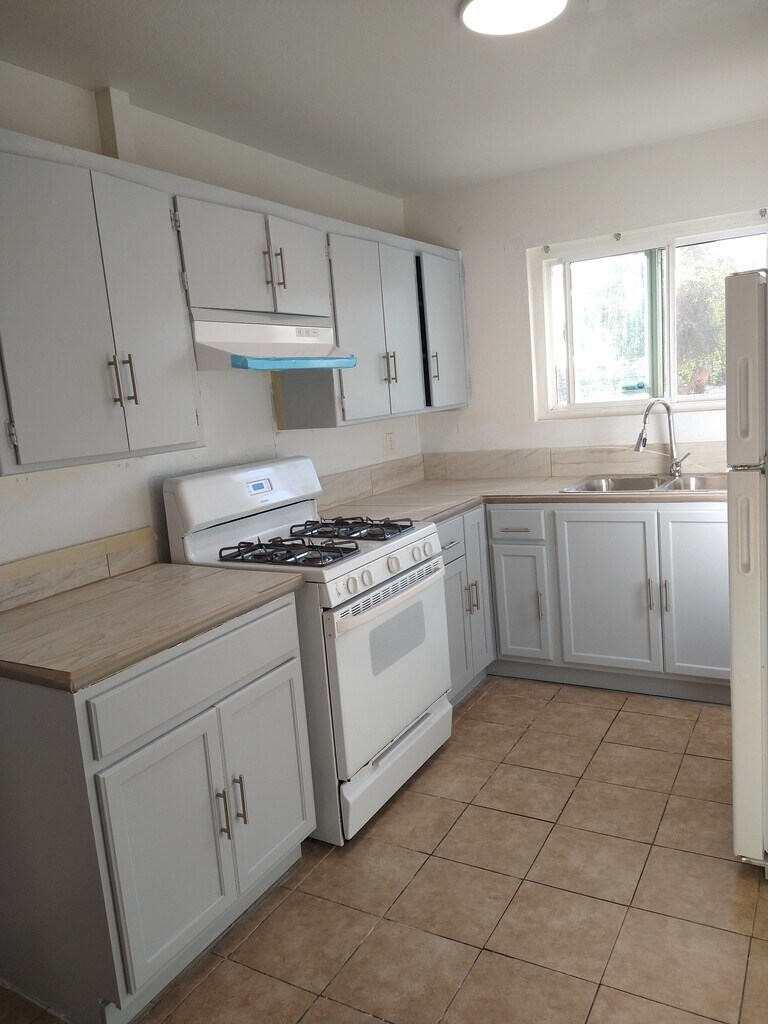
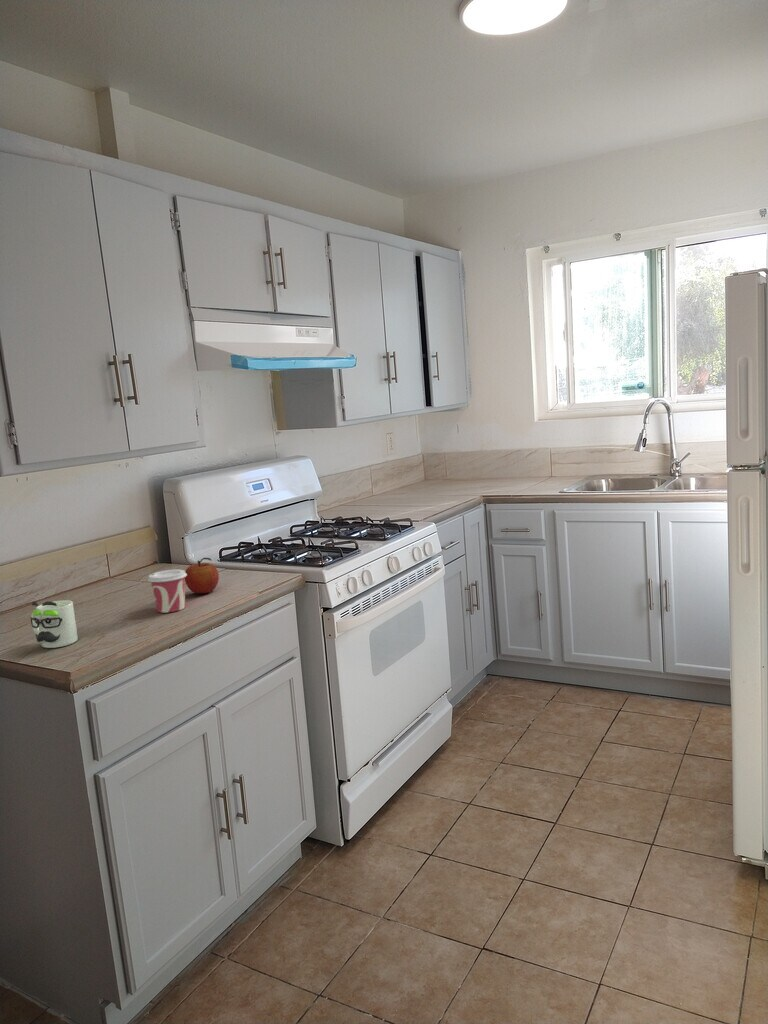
+ fruit (201, 575)
+ mug (49, 620)
+ cup (169, 591)
